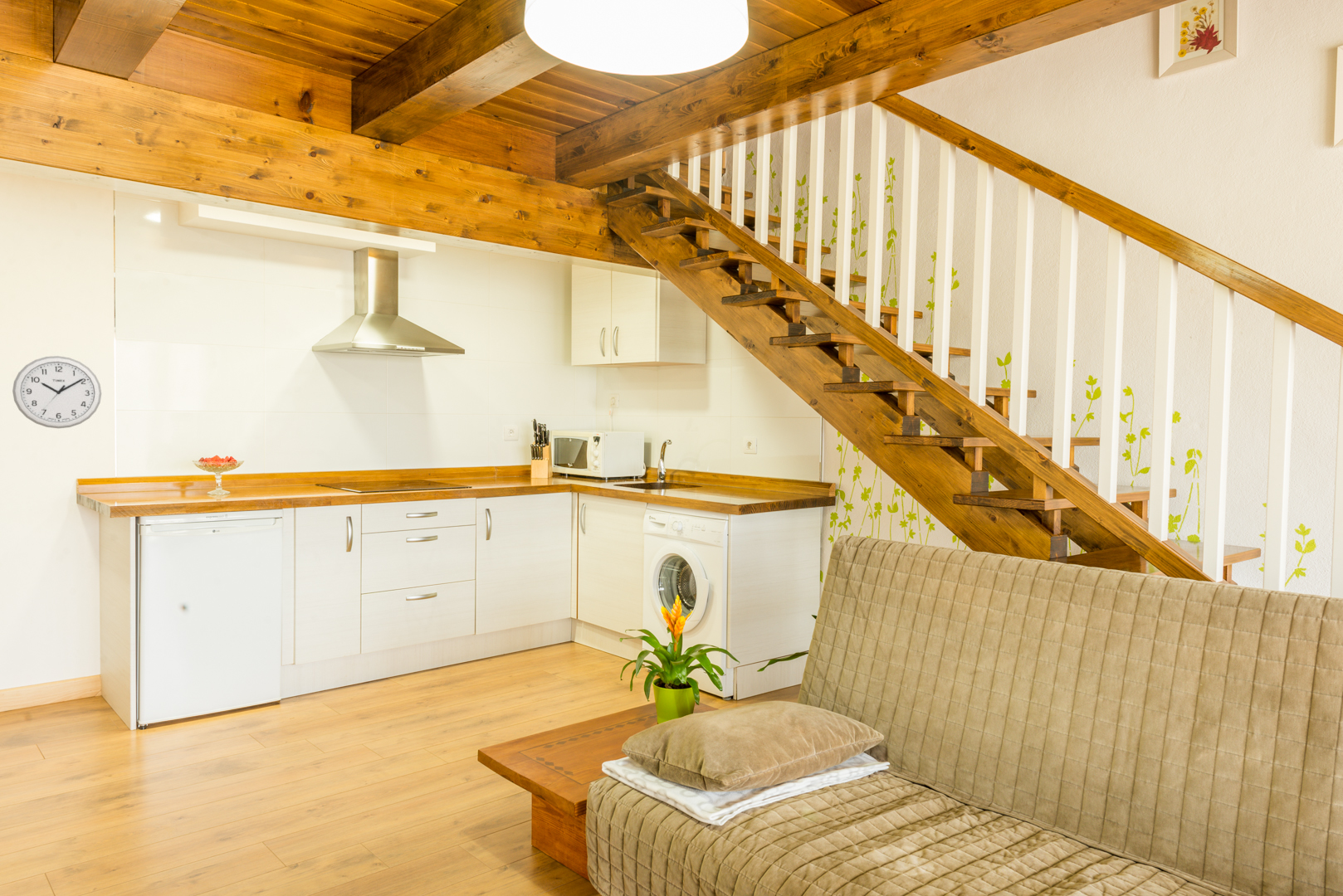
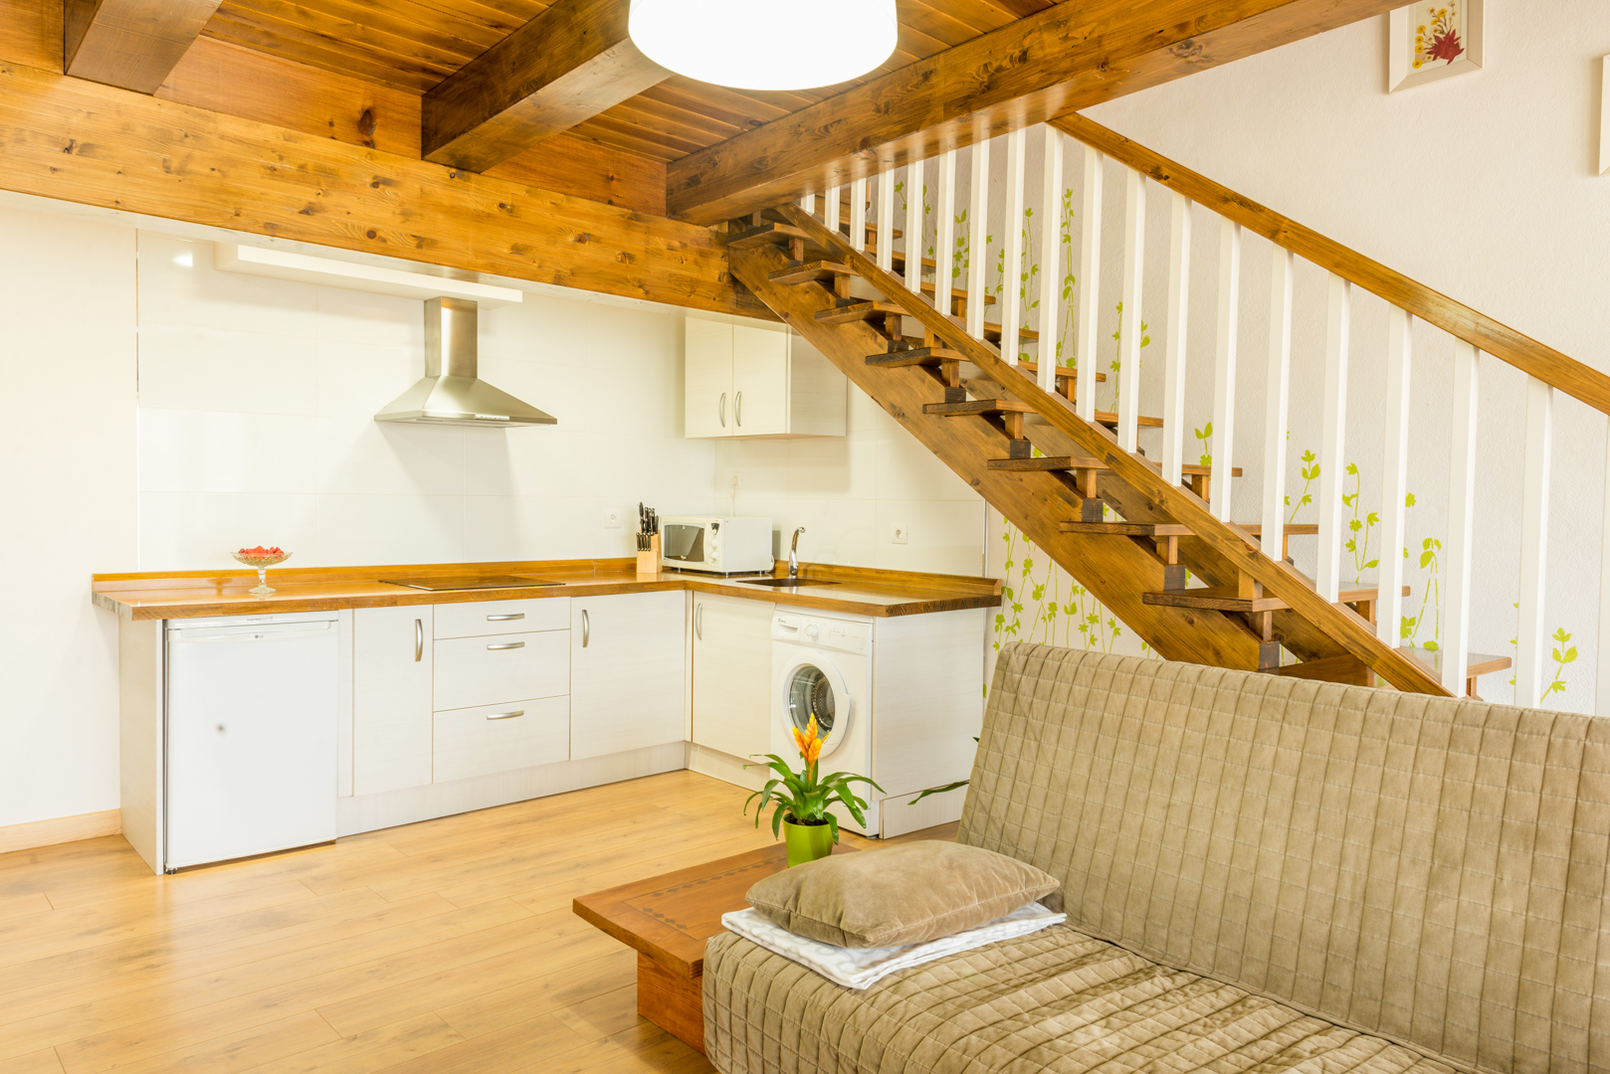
- wall clock (58, 392)
